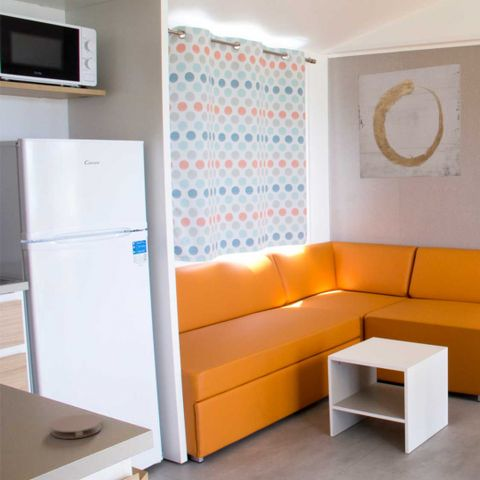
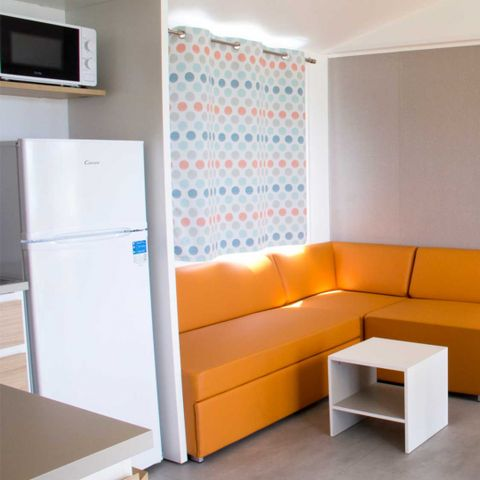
- coaster (76, 426)
- wall art (407, 124)
